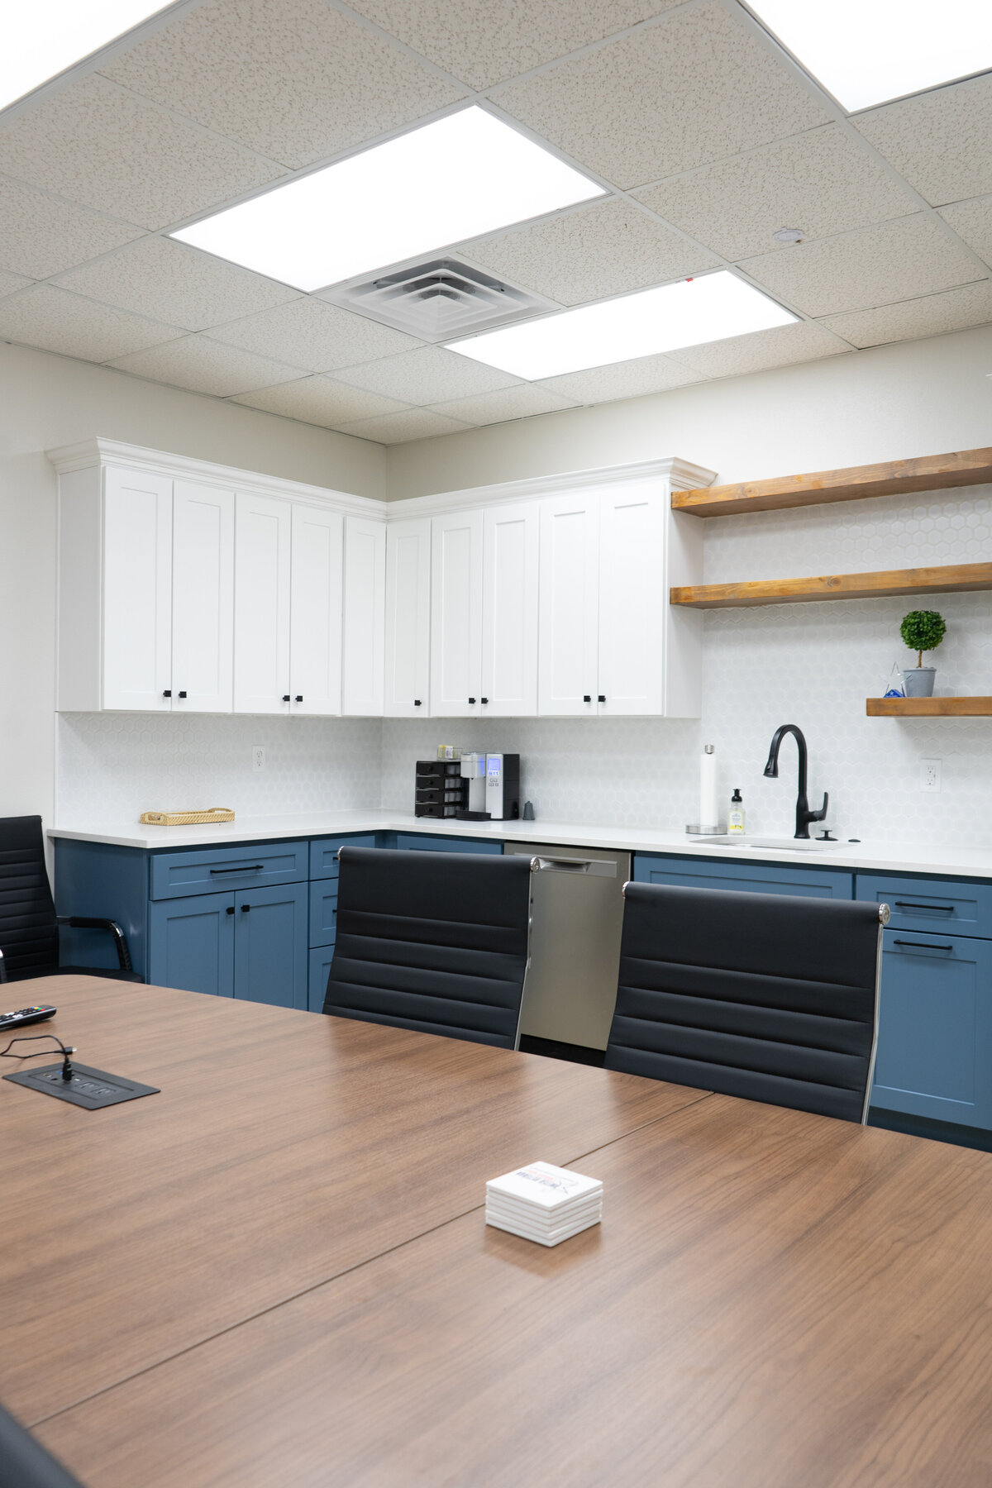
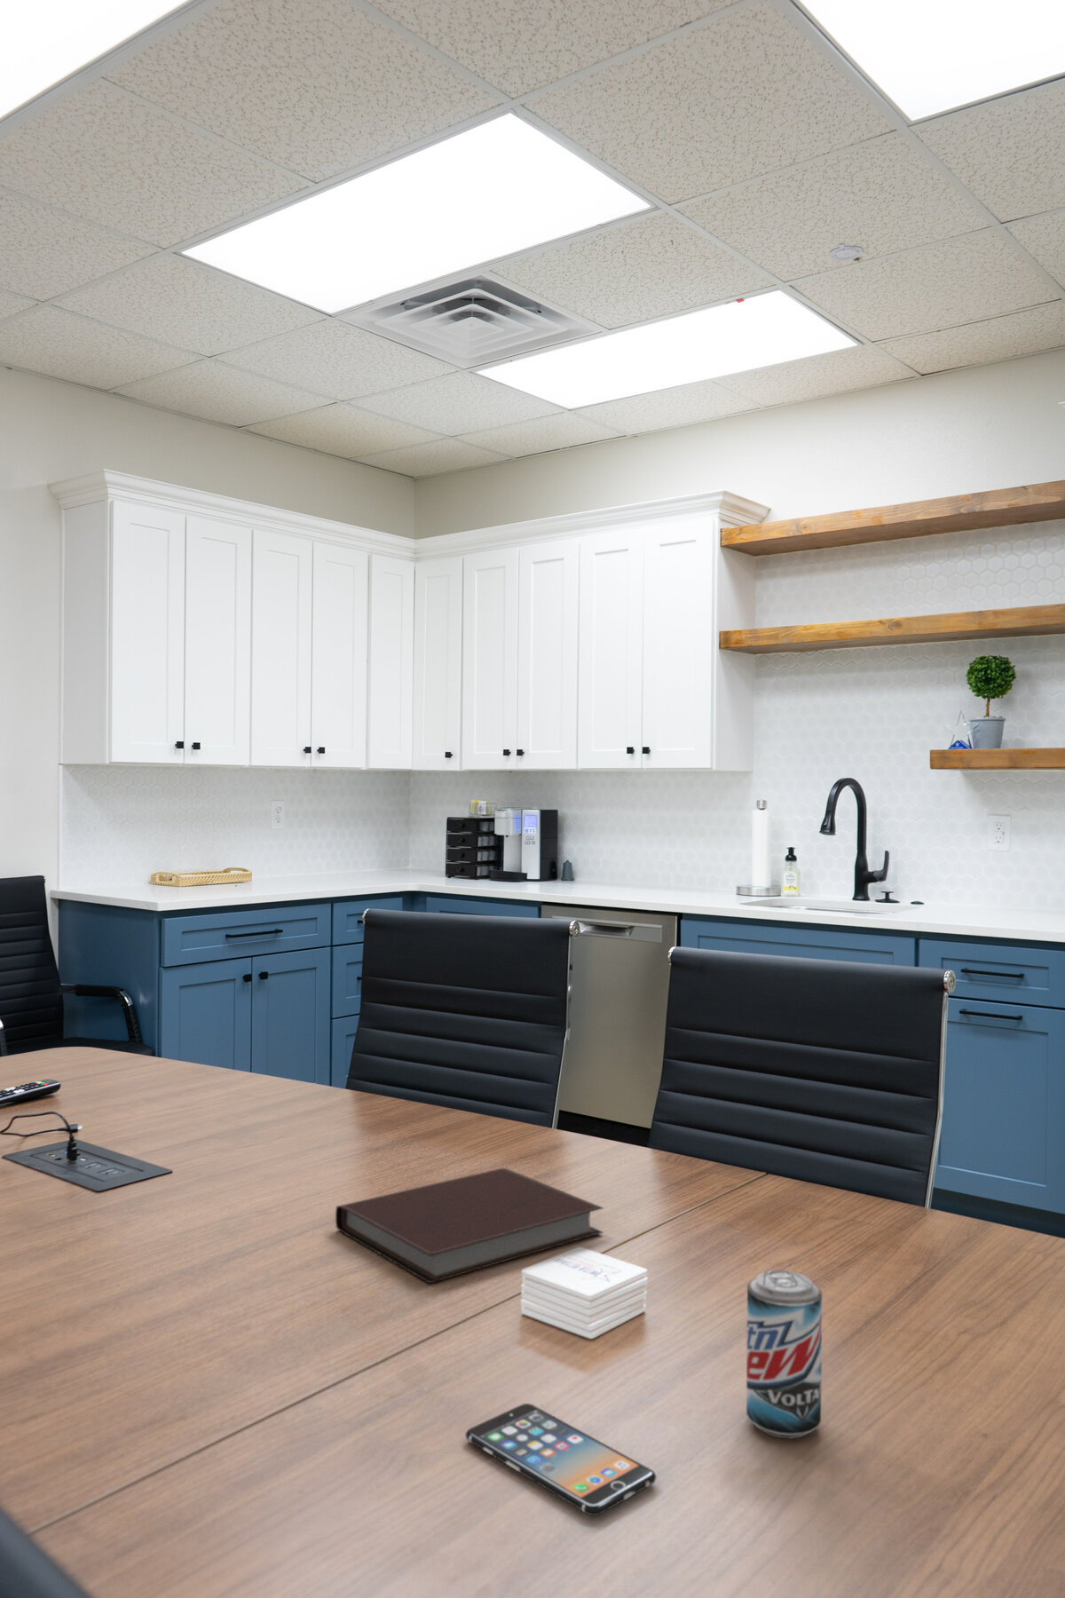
+ smartphone (557, 1455)
+ notebook (468, 1218)
+ beer can (783, 1352)
